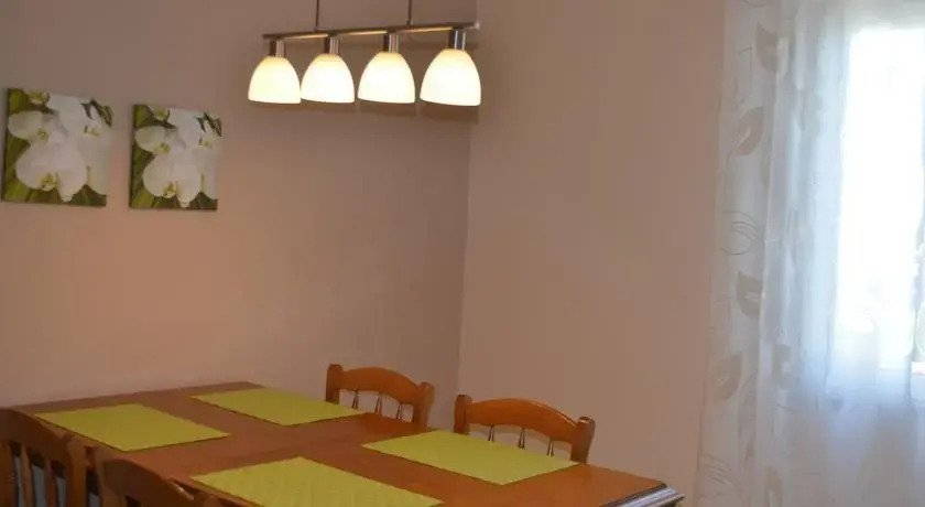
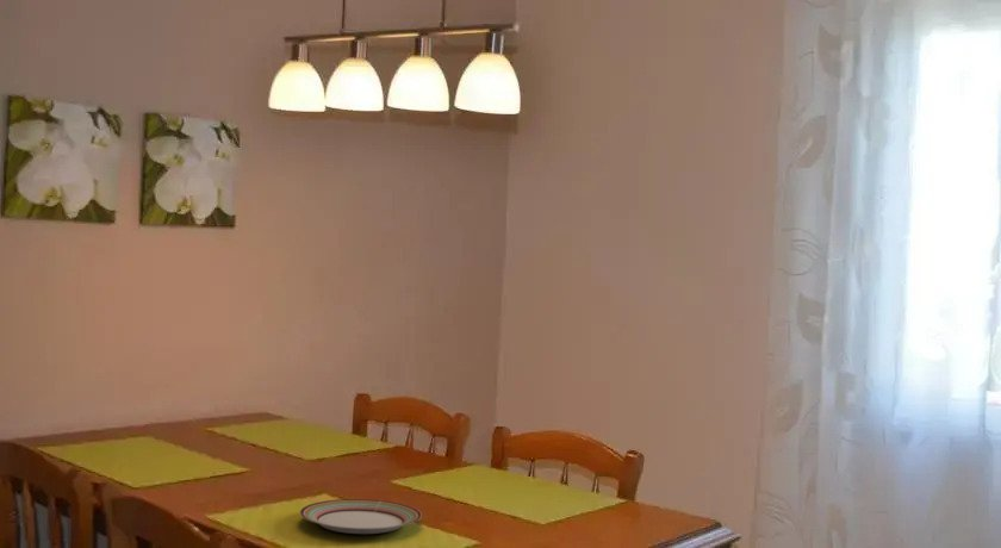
+ plate (360, 517)
